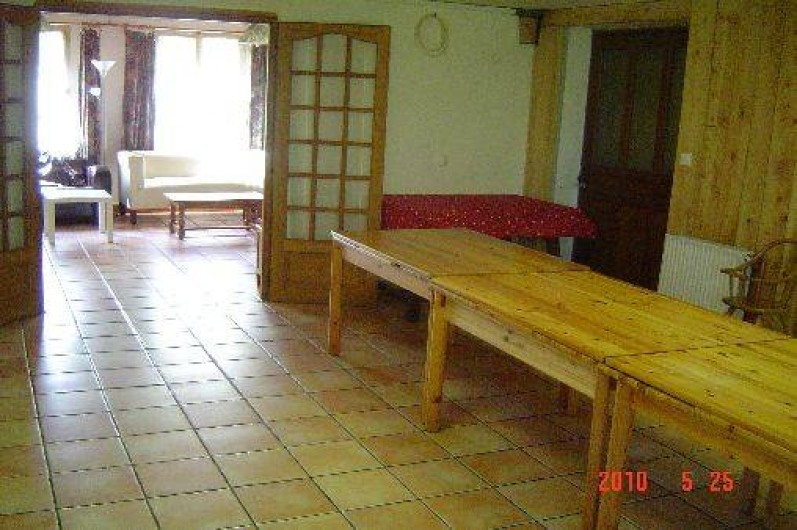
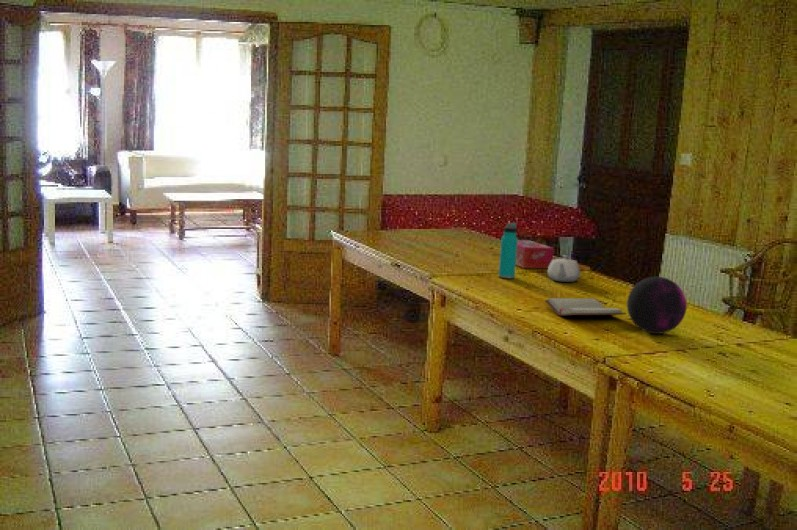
+ tissue box (526, 253)
+ water bottle (508, 250)
+ teapot (564, 268)
+ paperback book (584, 309)
+ decorative orb (656, 305)
